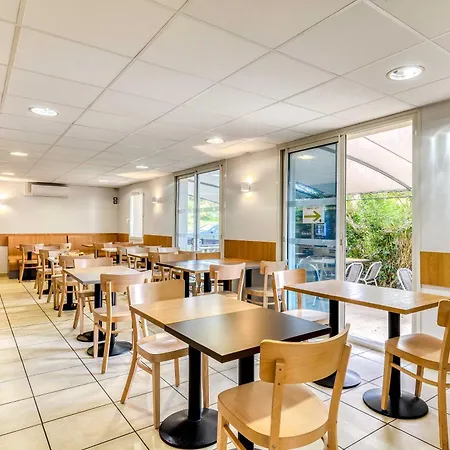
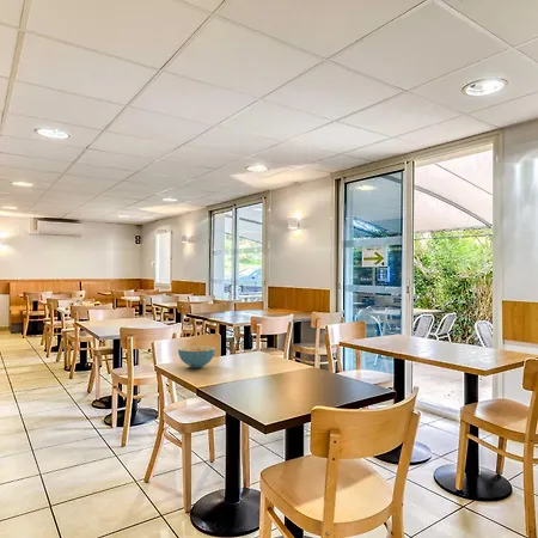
+ cereal bowl (196, 357)
